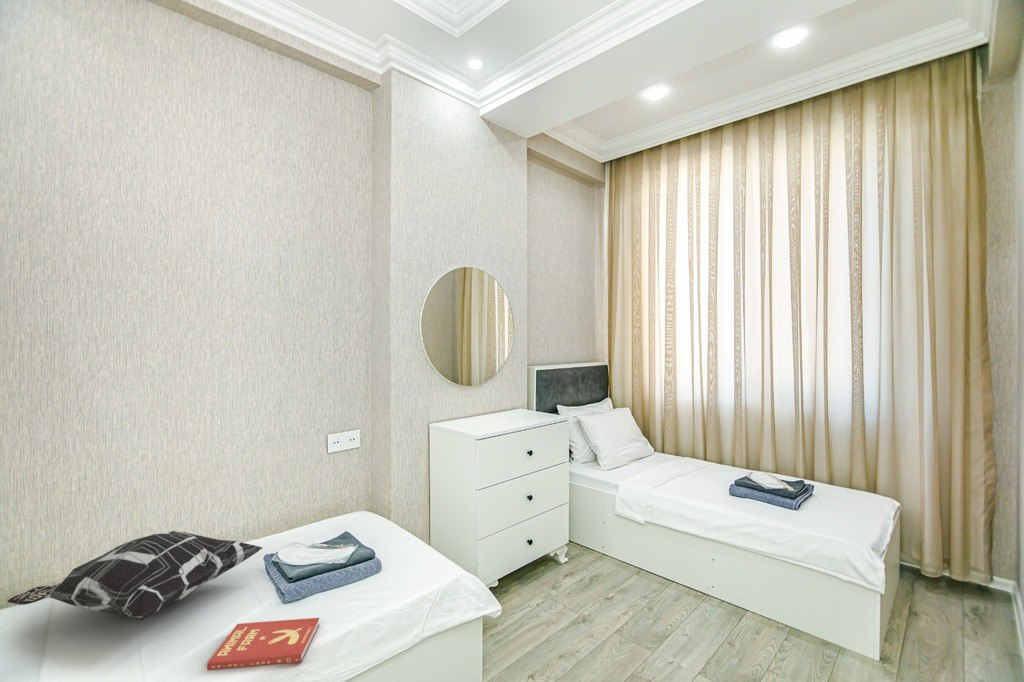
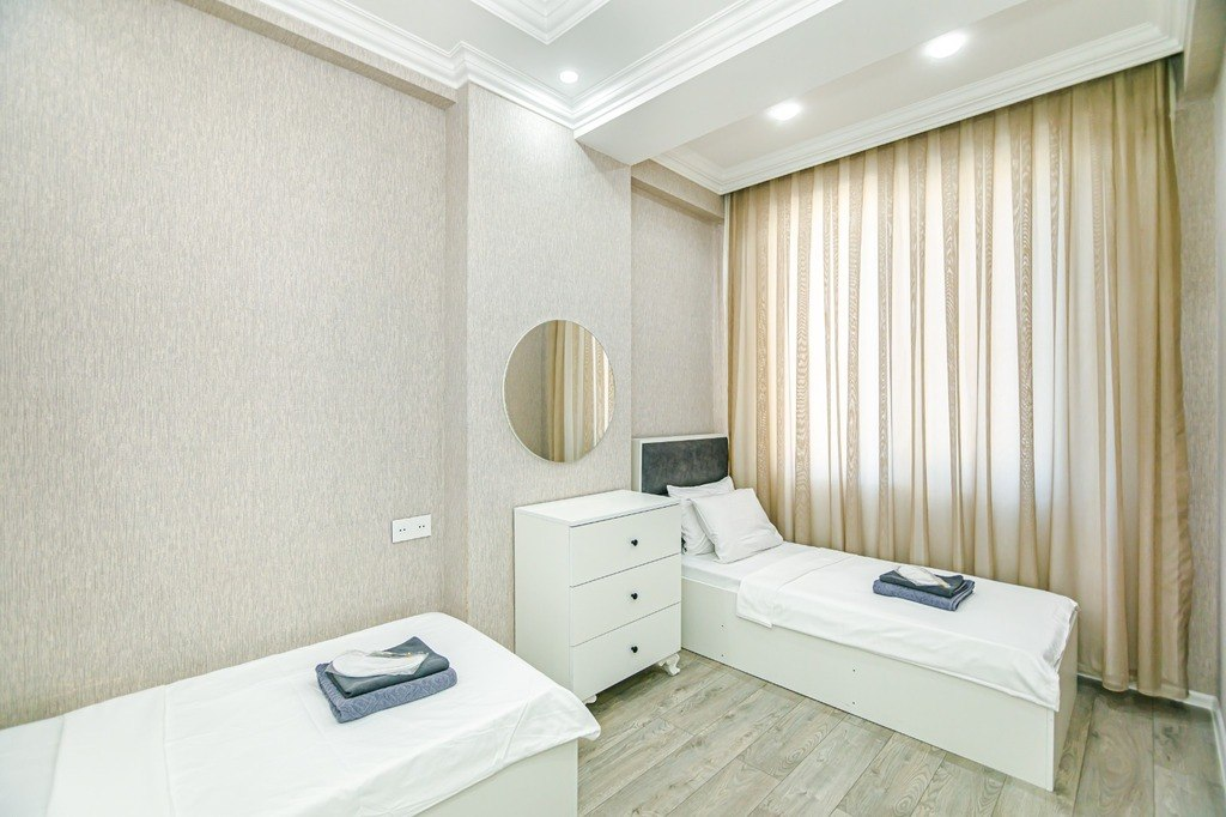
- decorative pillow (148, 571)
- book (267, 642)
